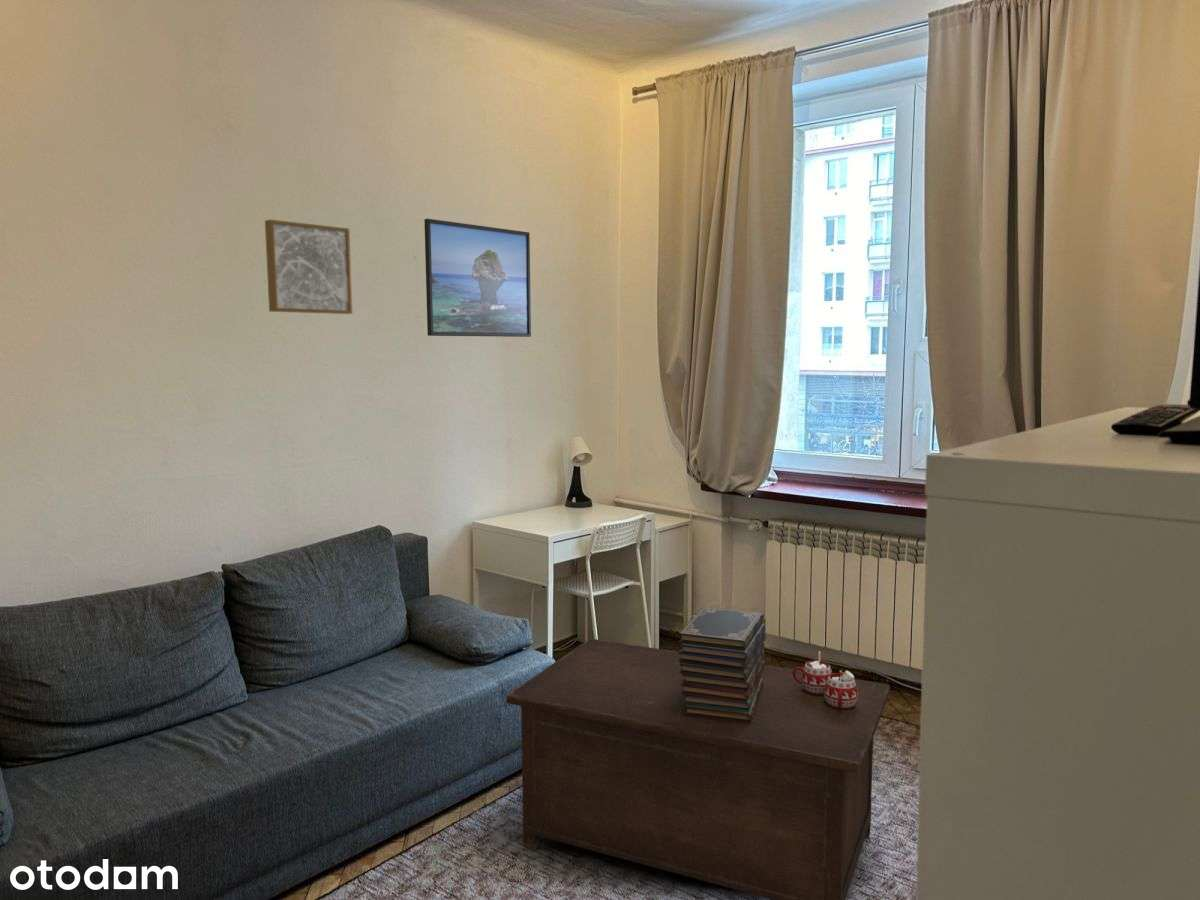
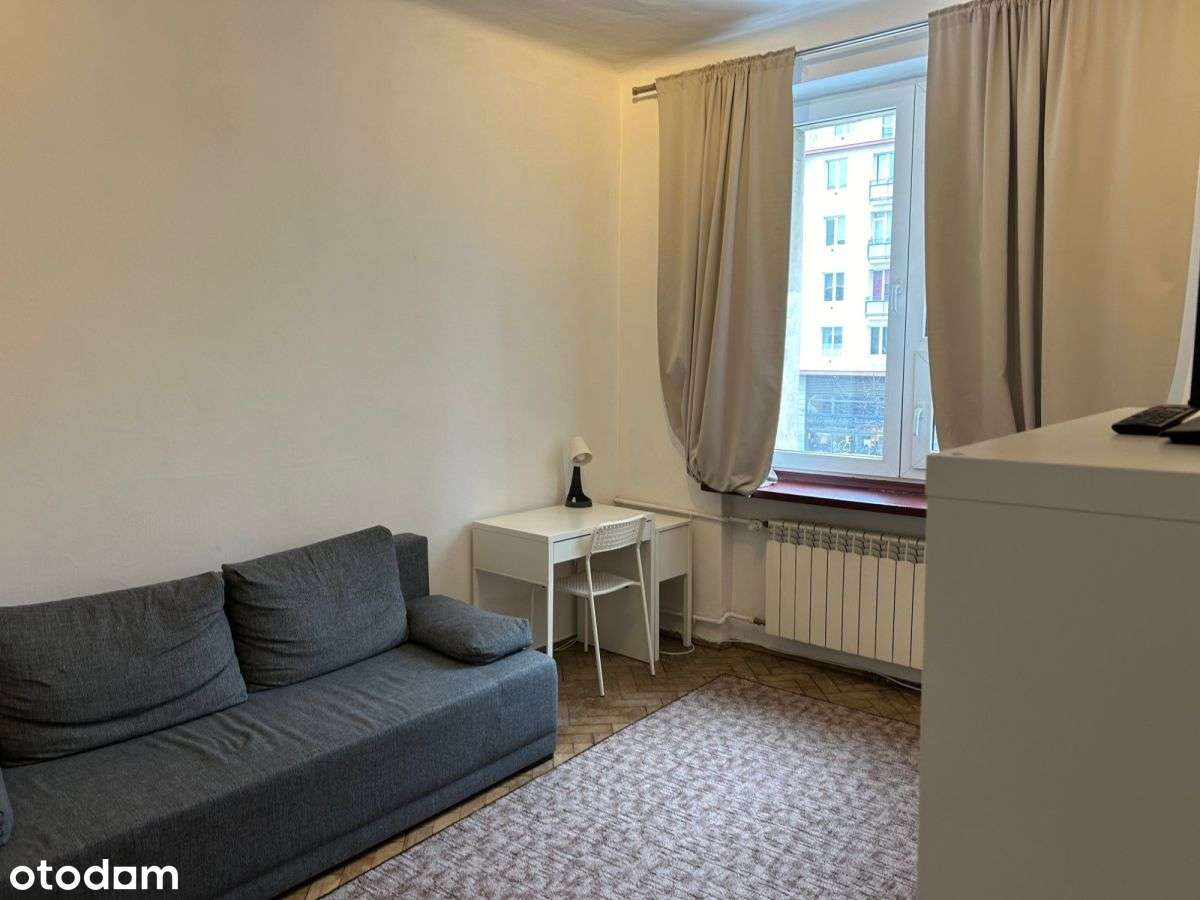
- cabinet (700, 765)
- mug (824, 678)
- book stack (723, 660)
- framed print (481, 281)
- wall art (310, 268)
